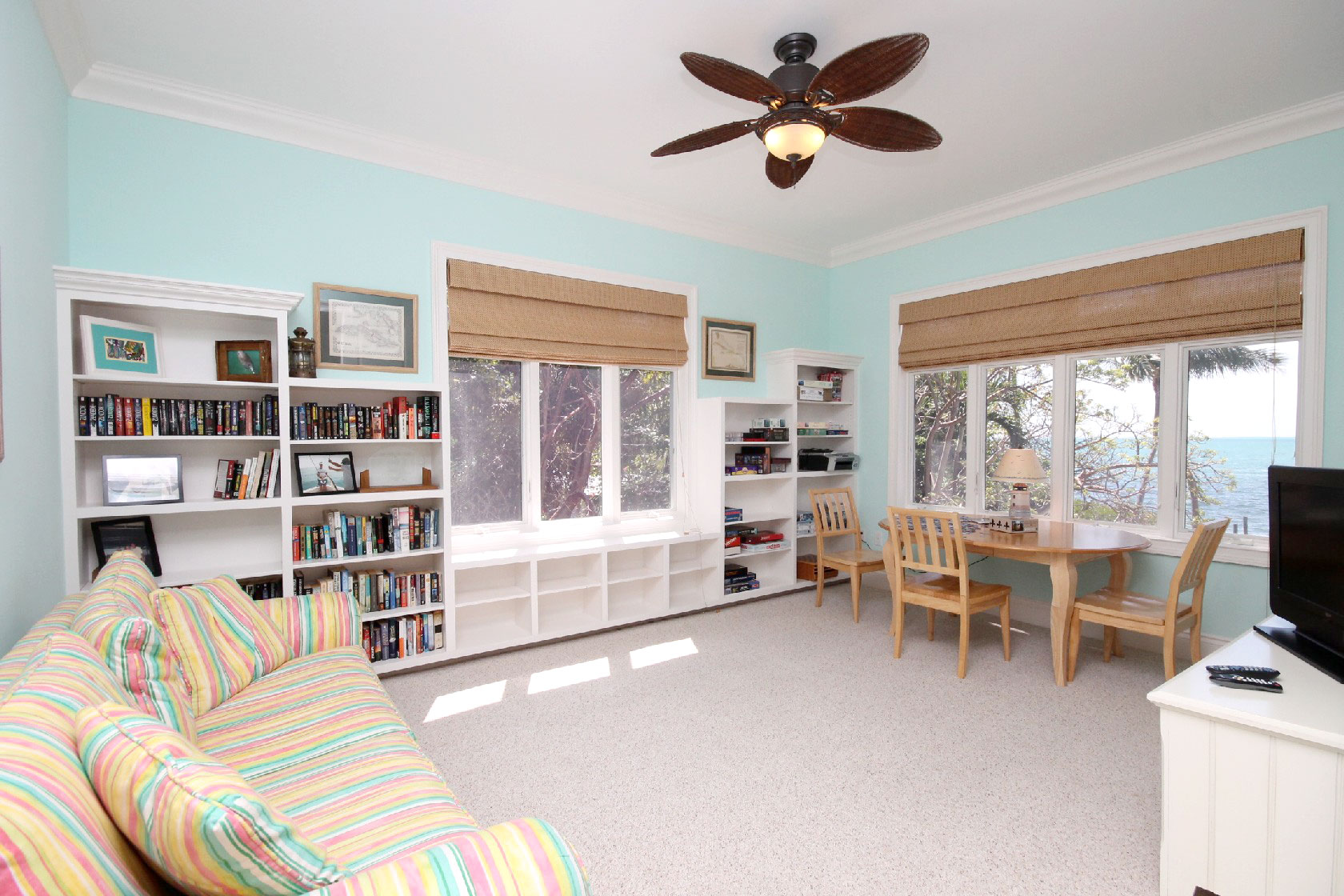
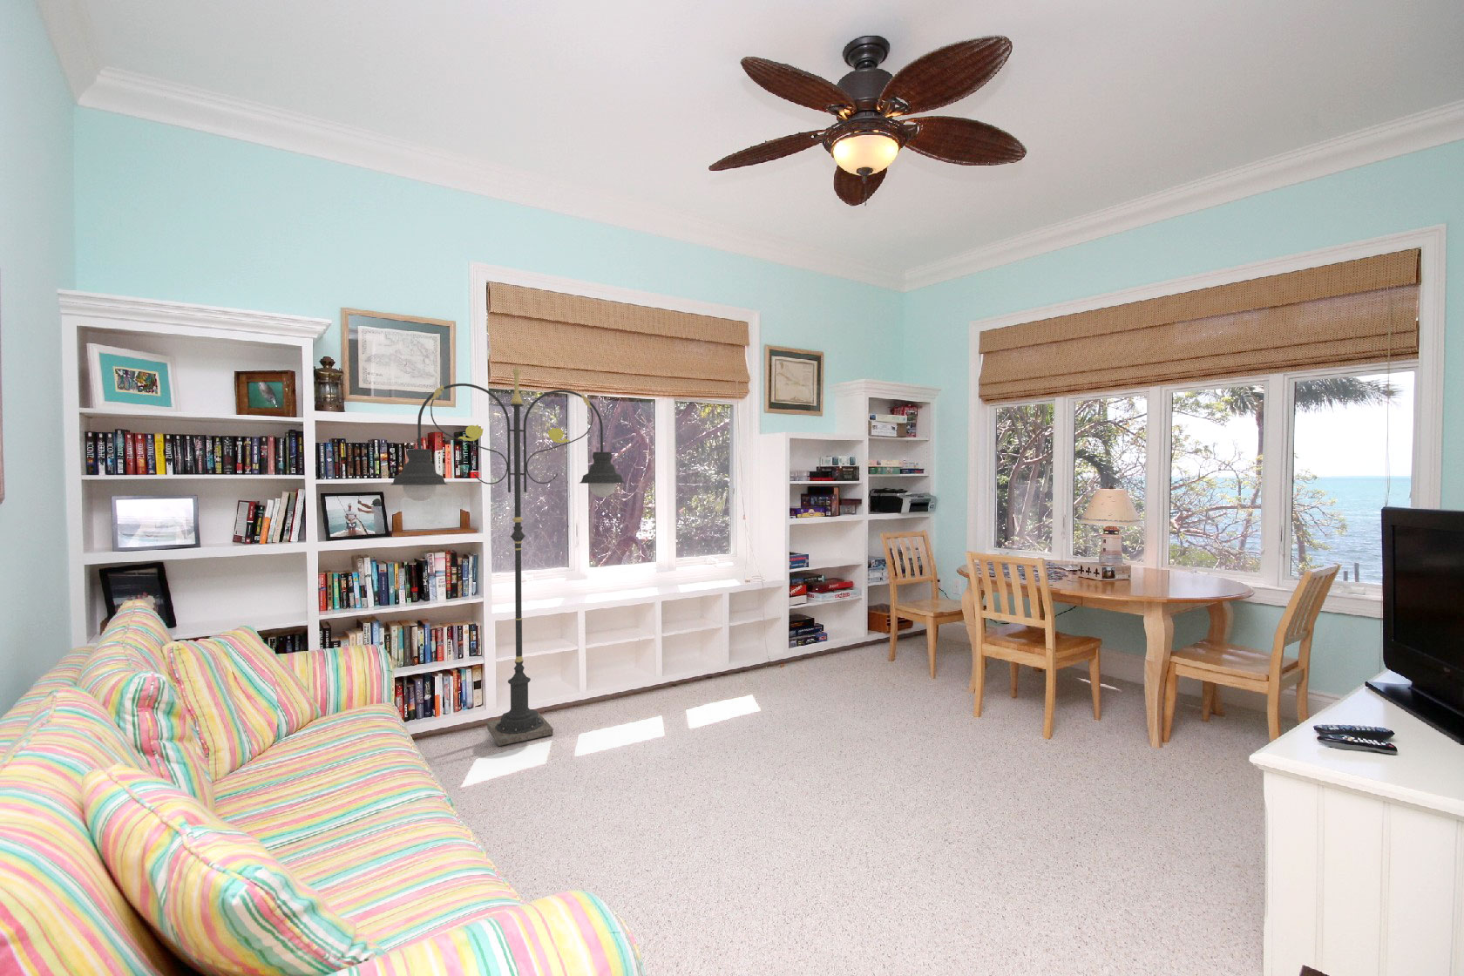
+ floor lamp (517, 551)
